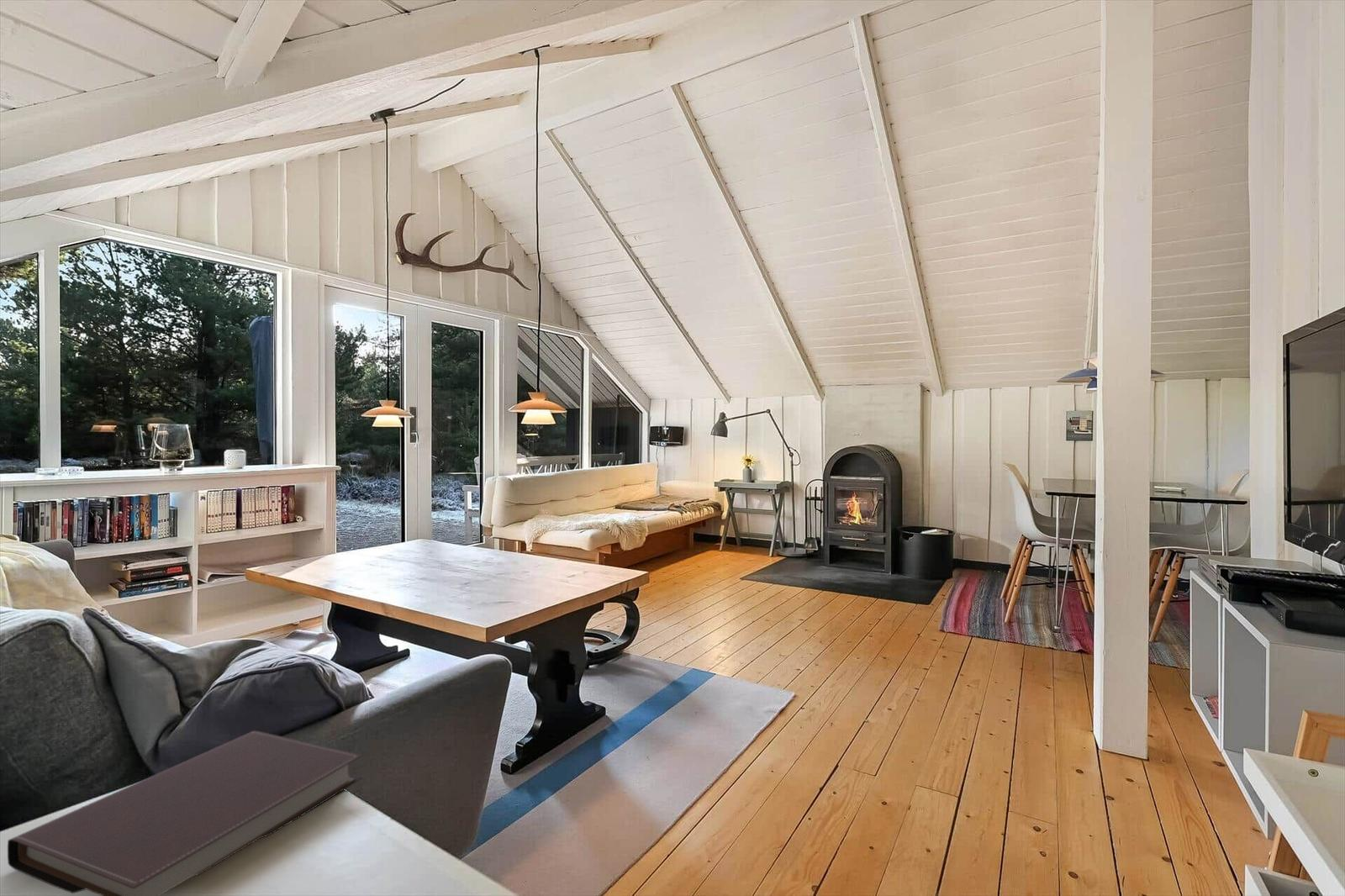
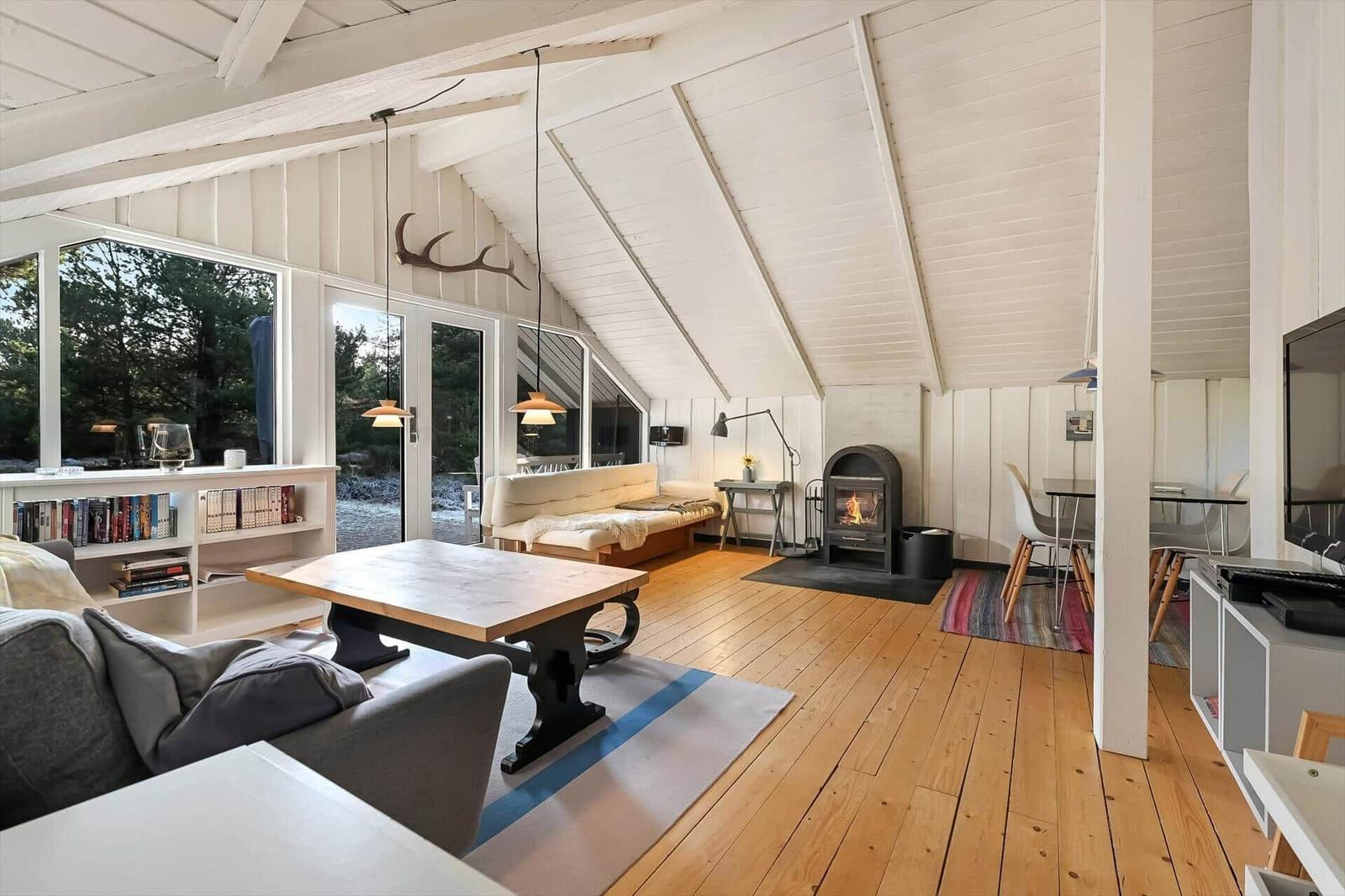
- notebook (205, 804)
